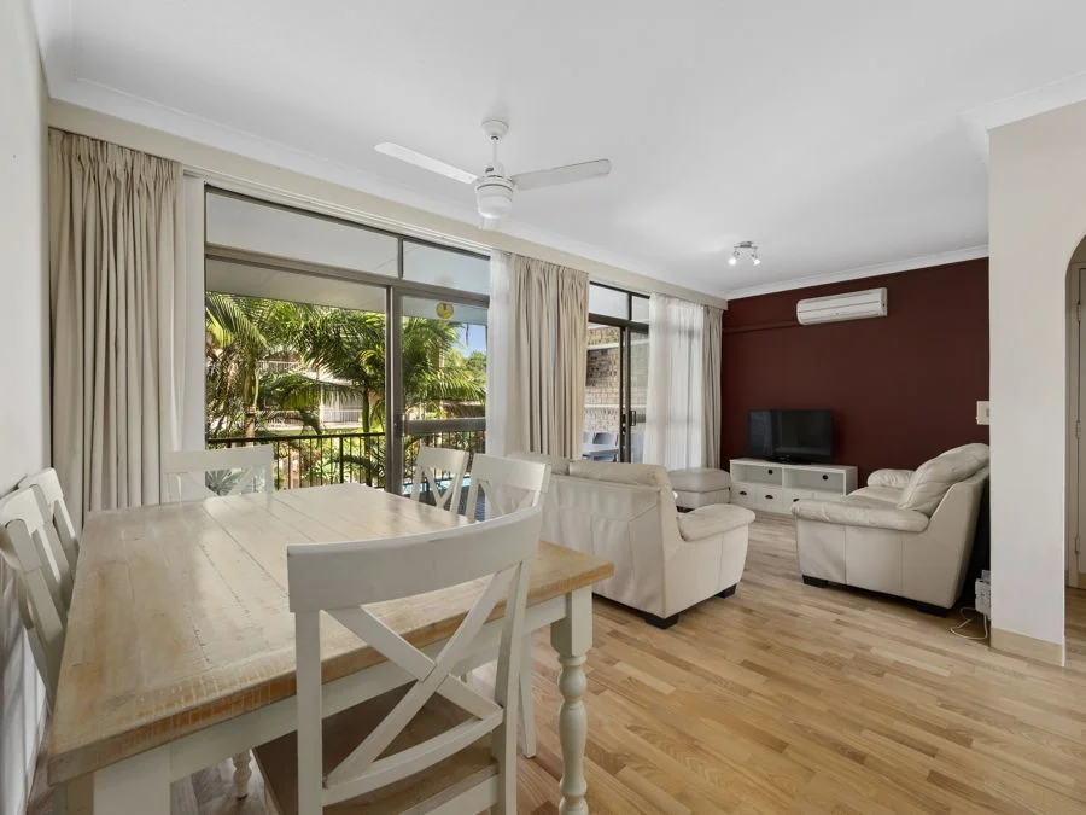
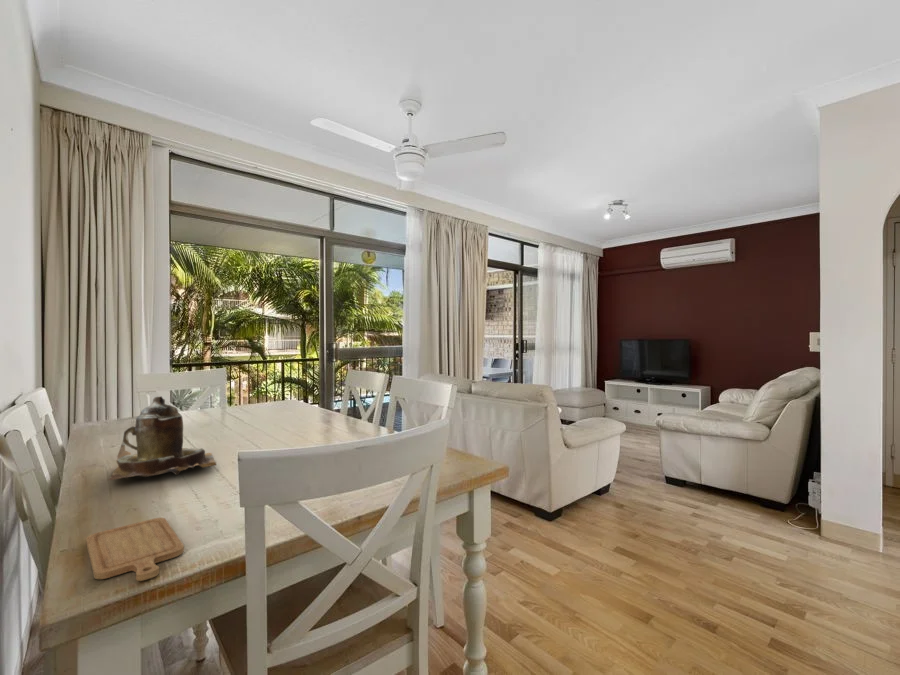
+ chopping board (136, 549)
+ teapot (166, 432)
